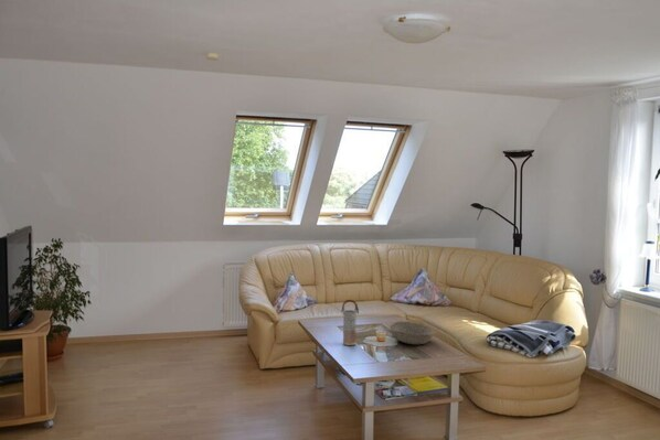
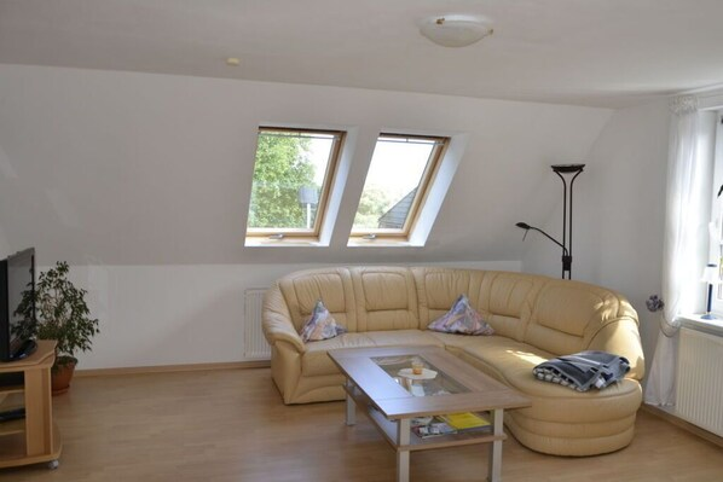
- bowl (412, 333)
- vase (350, 321)
